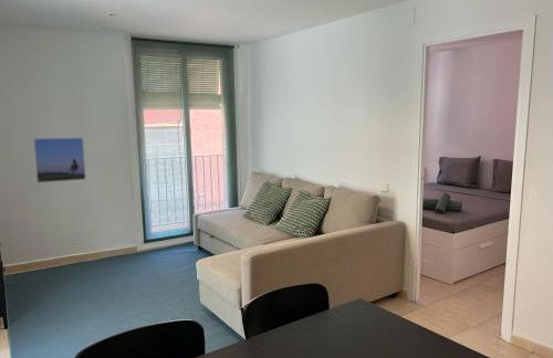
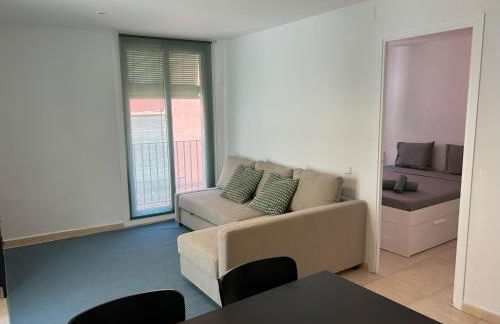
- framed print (60, 159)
